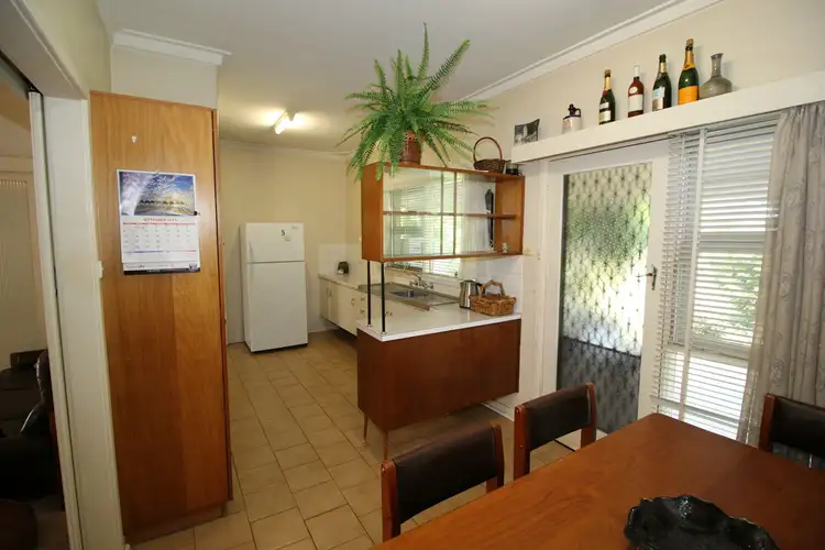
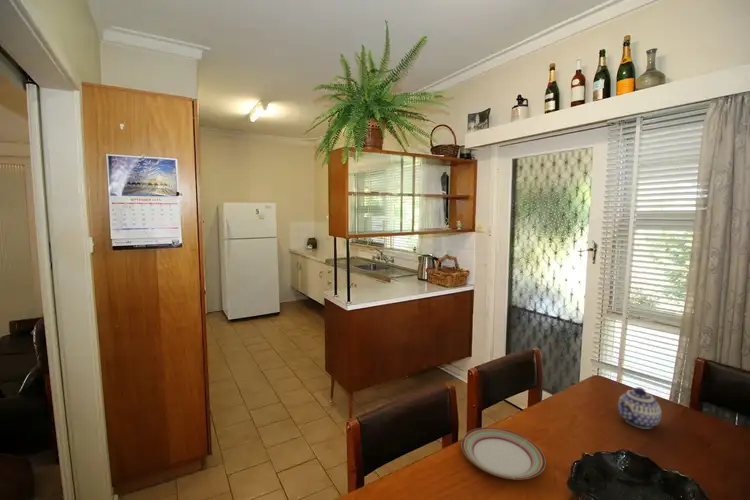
+ plate (501, 453)
+ teapot (638, 405)
